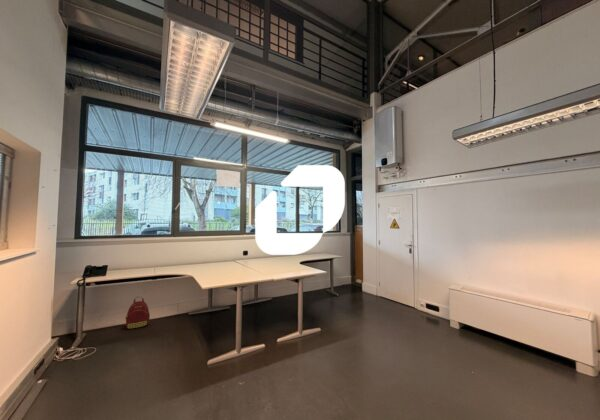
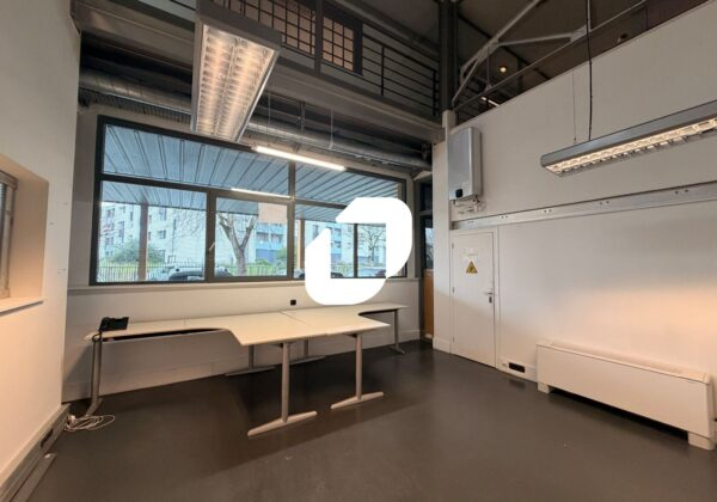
- backpack (137, 312)
